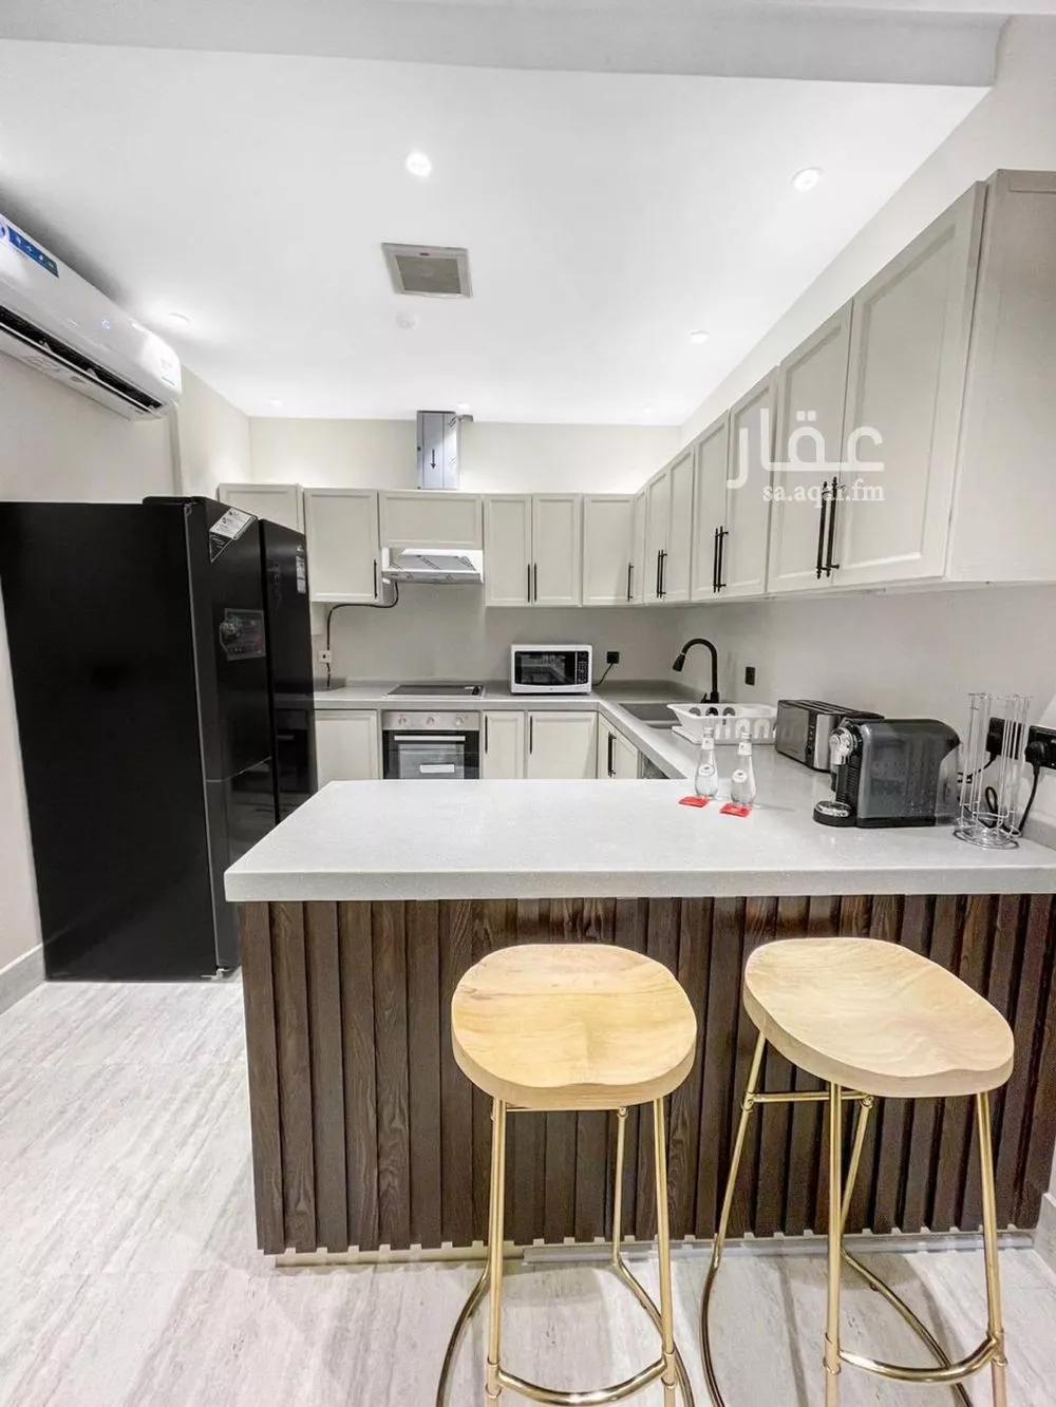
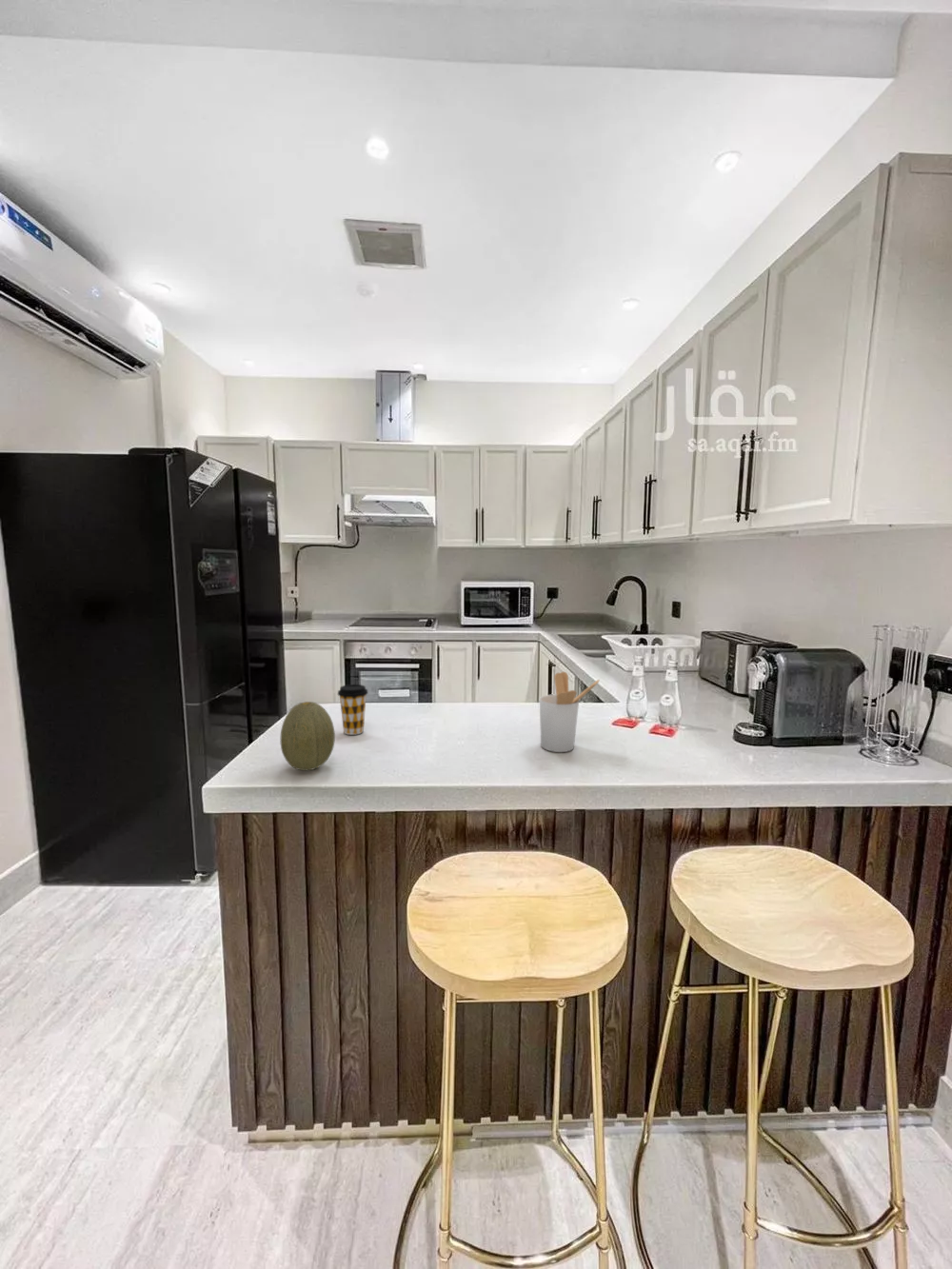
+ coffee cup (353, 709)
+ utensil holder (568, 712)
+ fruit (307, 735)
